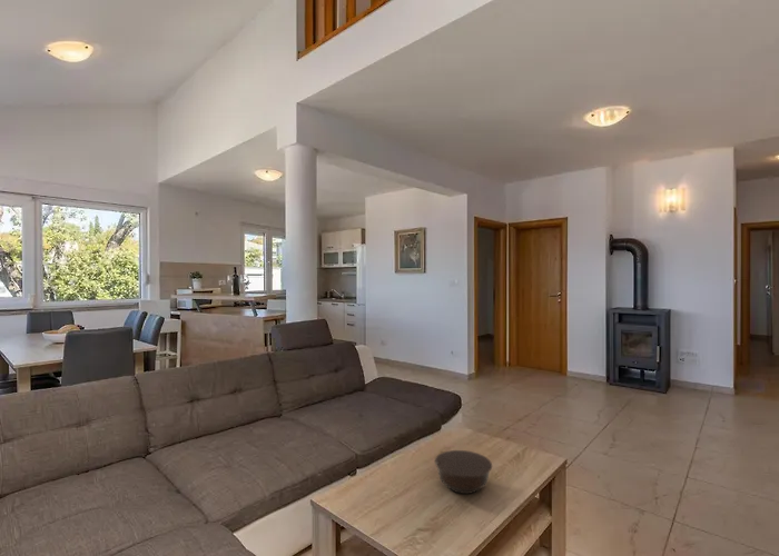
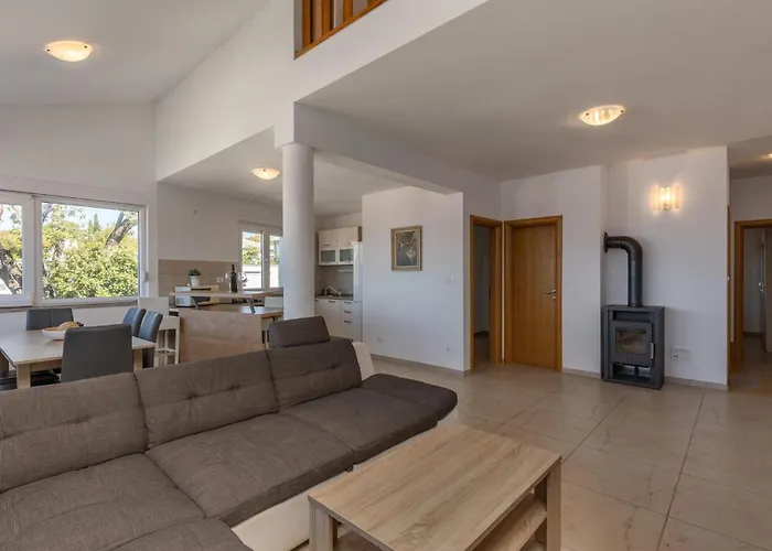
- bowl (463, 473)
